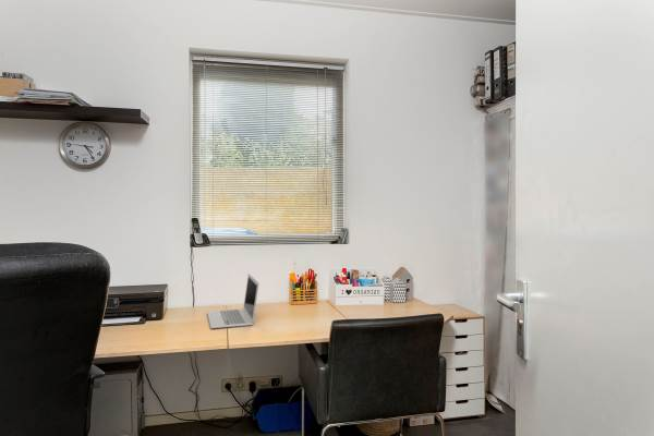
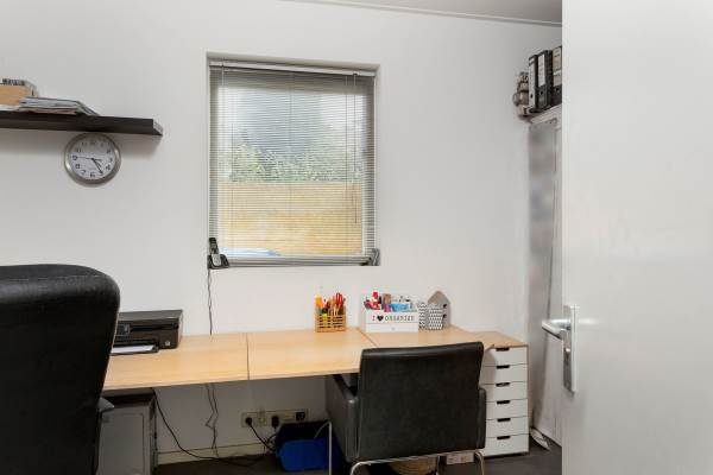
- laptop (231, 310)
